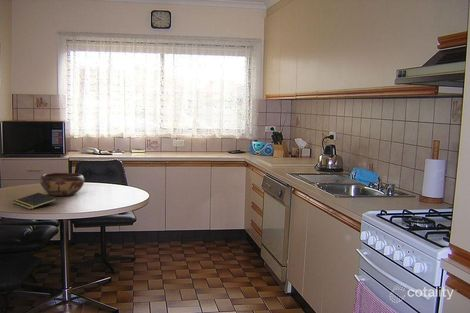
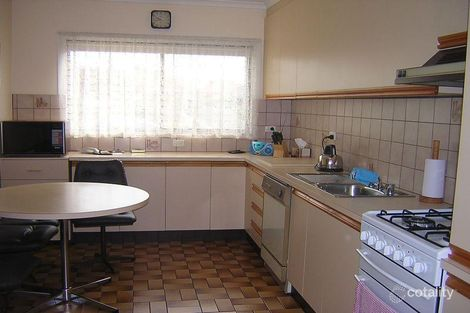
- decorative bowl (62, 184)
- notepad (34, 200)
